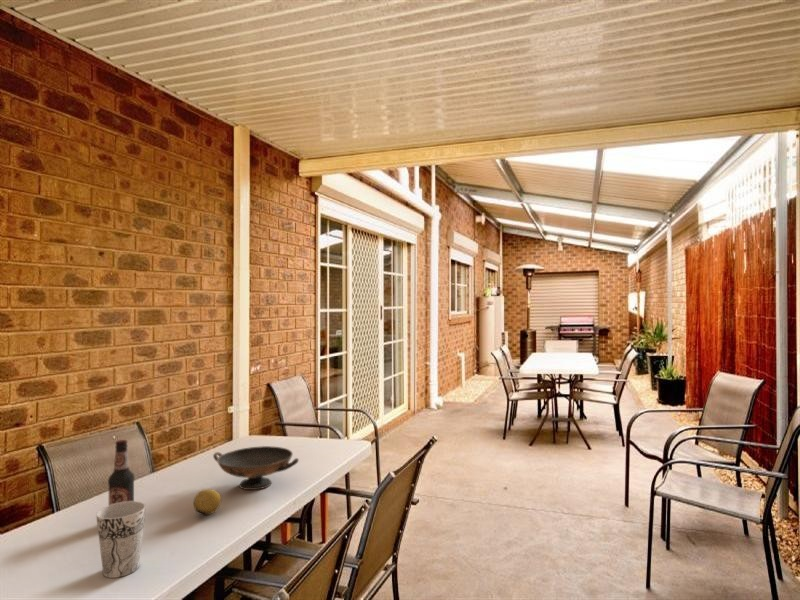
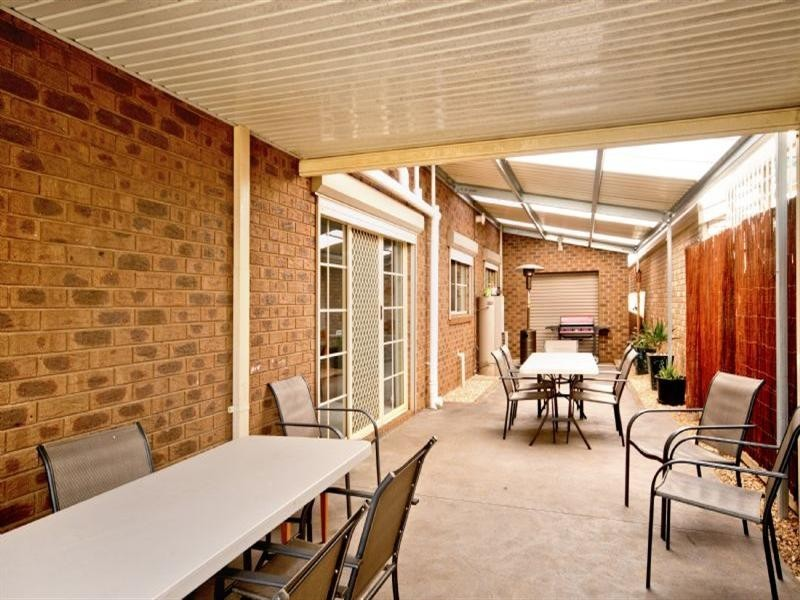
- fruit (207, 501)
- decorative bowl (255, 469)
- bottle (121, 481)
- cup (121, 539)
